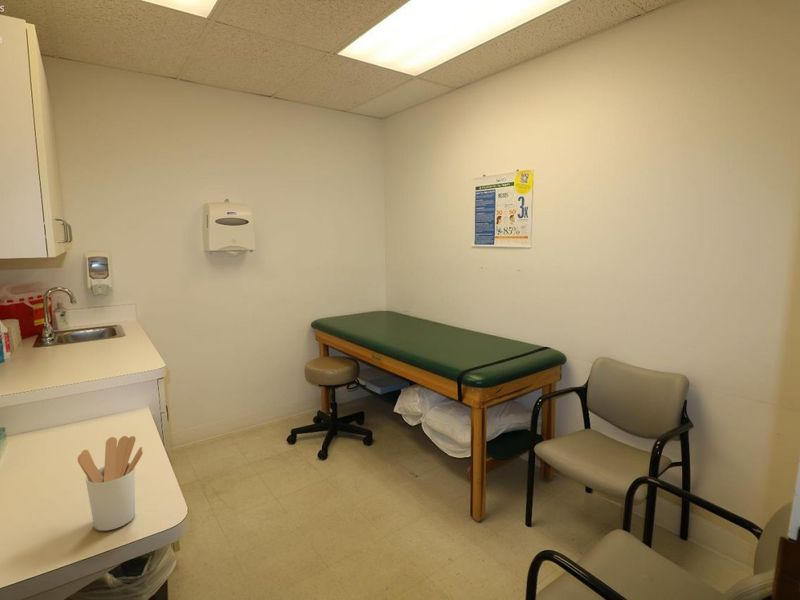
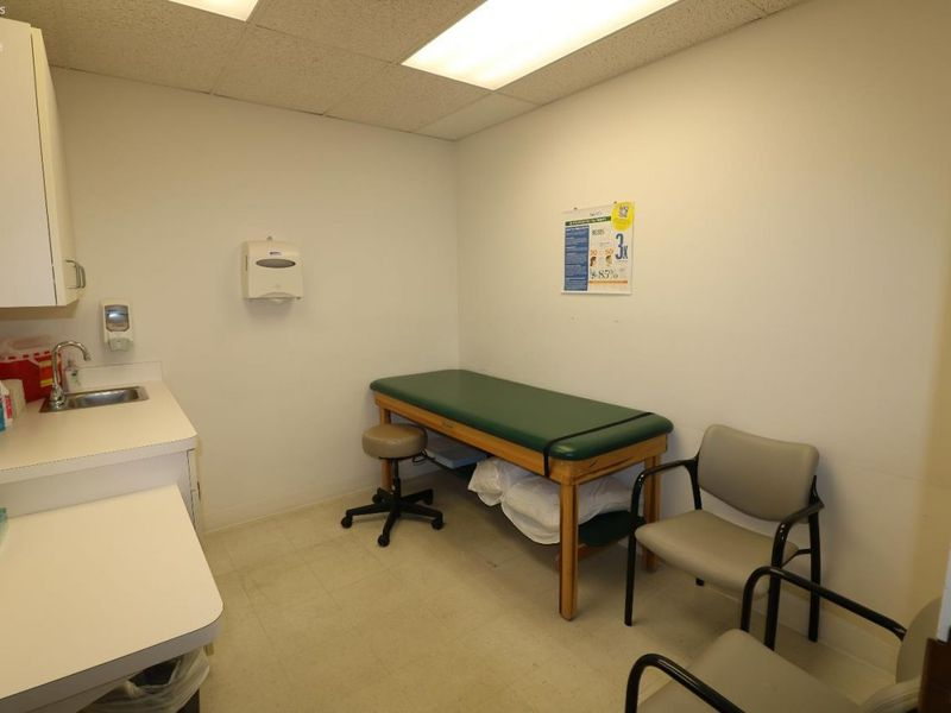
- utensil holder (115, 479)
